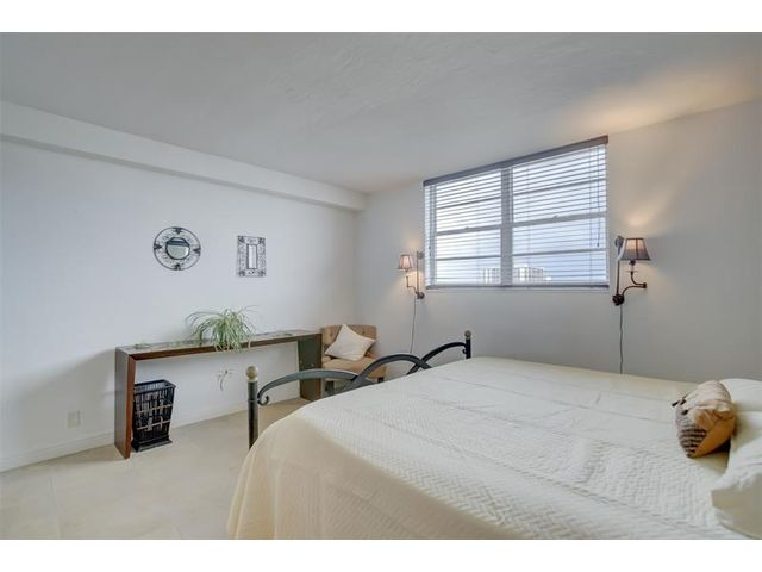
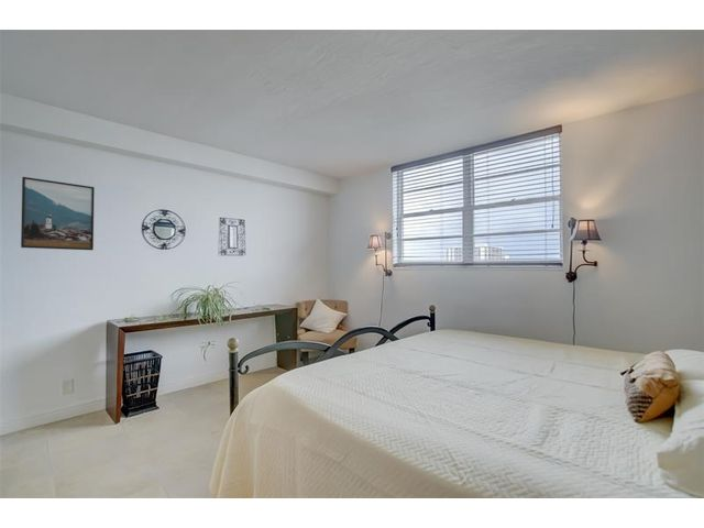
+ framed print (59, 215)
